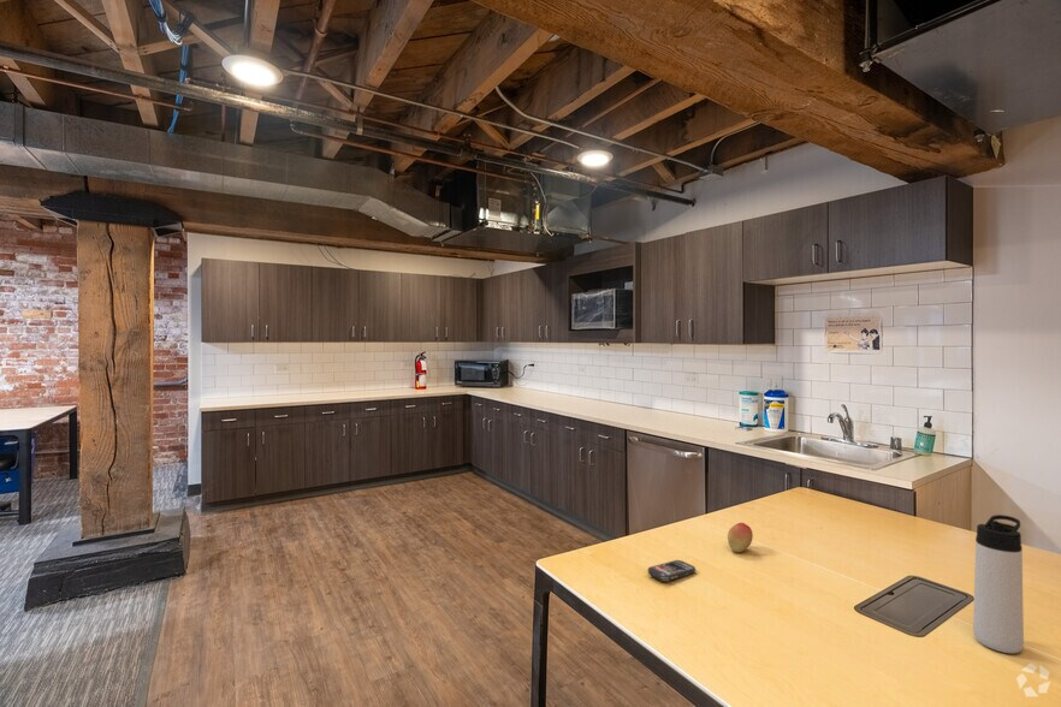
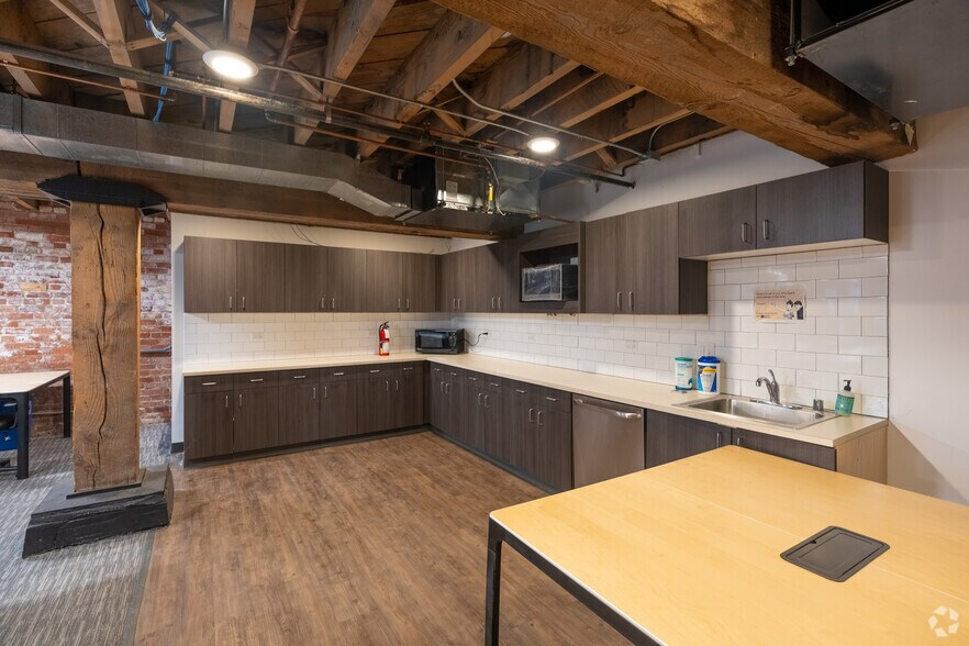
- fruit (740, 536)
- thermos bottle (1000, 581)
- smartphone (671, 570)
